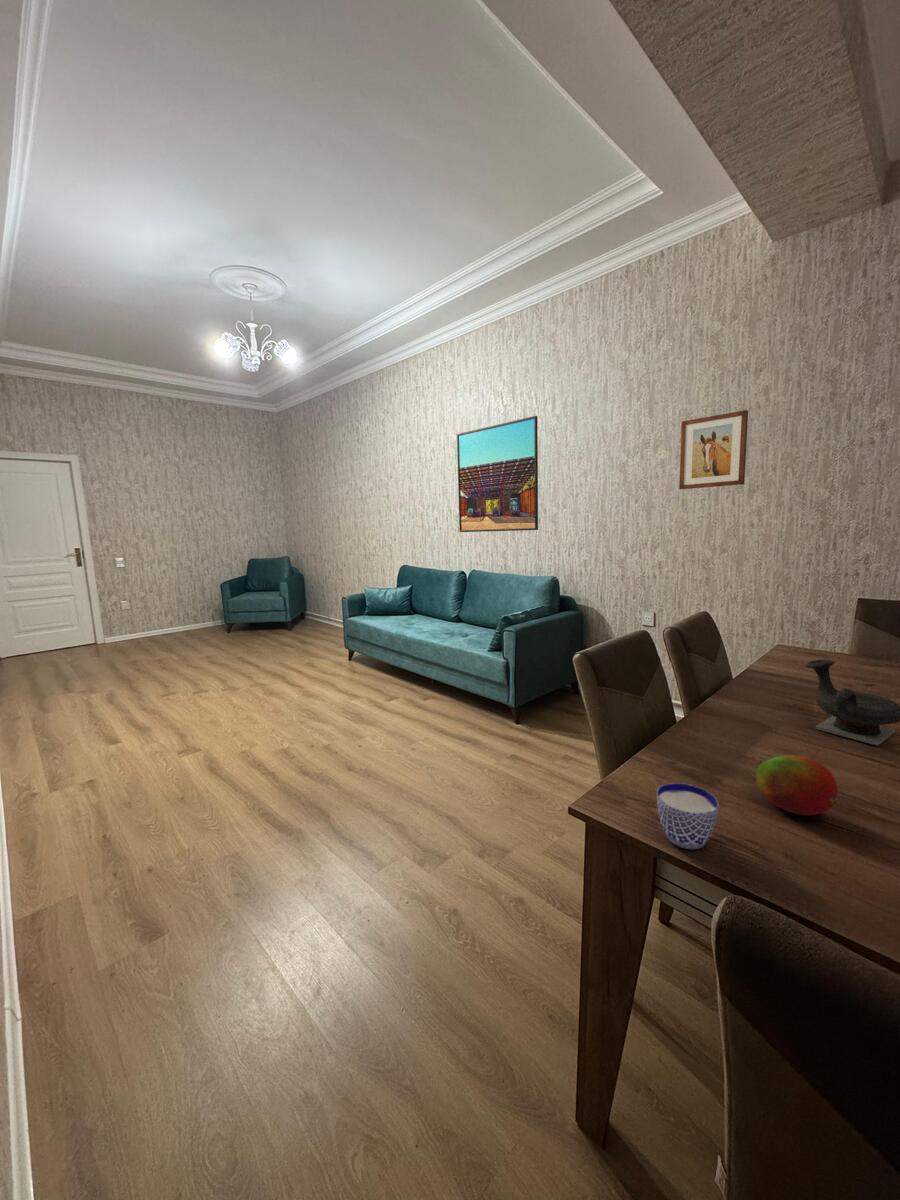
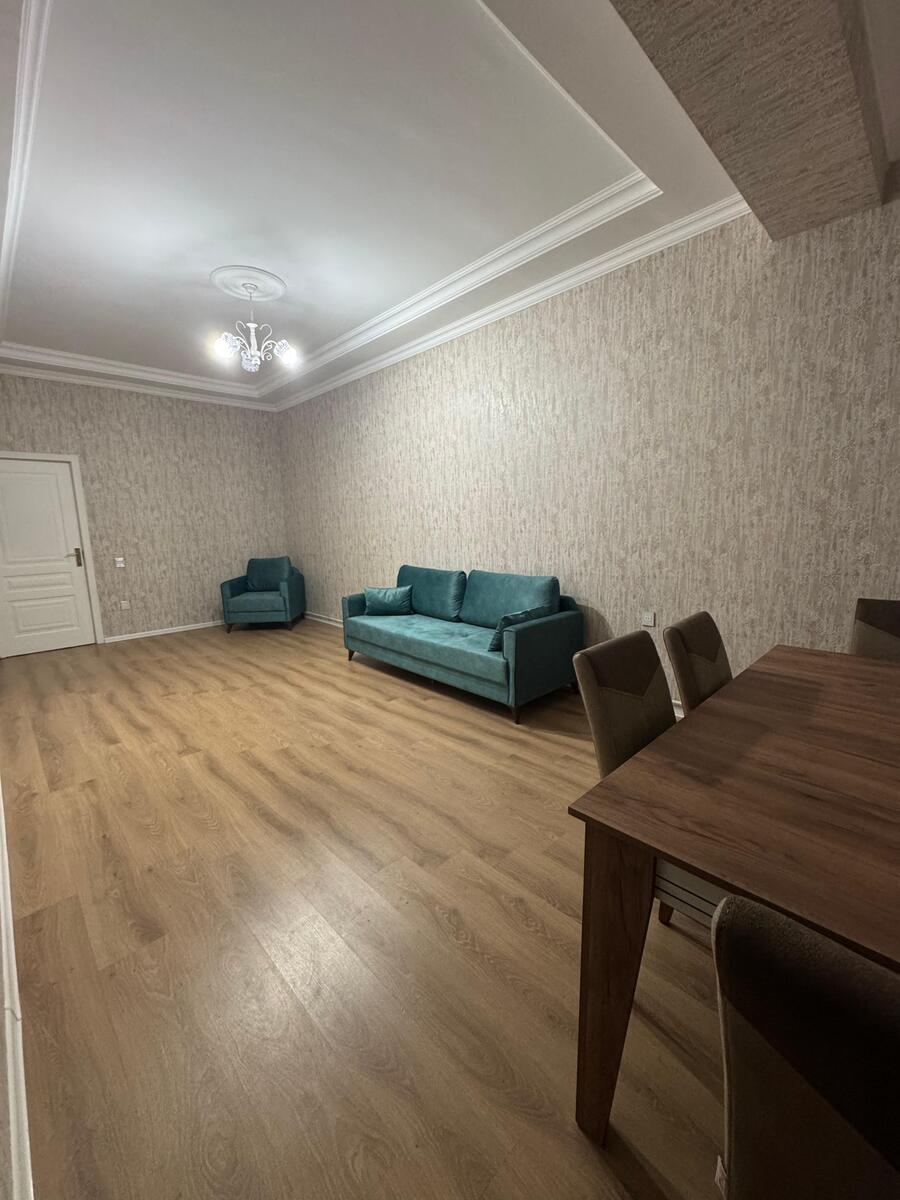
- wall art (712, 451)
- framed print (495, 479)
- cup (690, 814)
- fruit (794, 783)
- teapot (847, 699)
